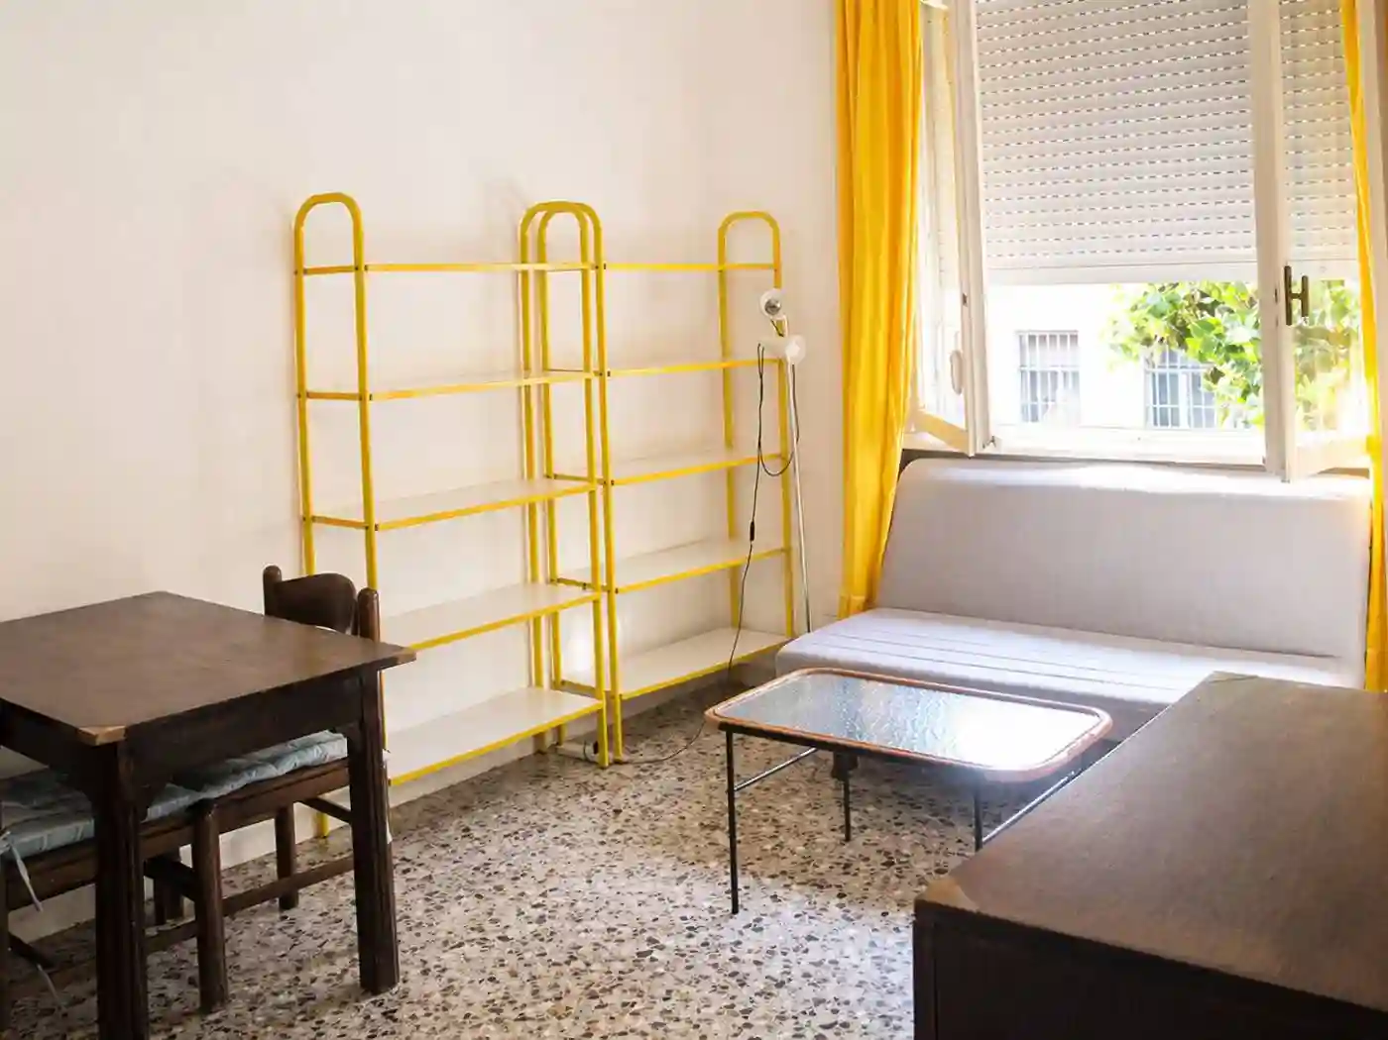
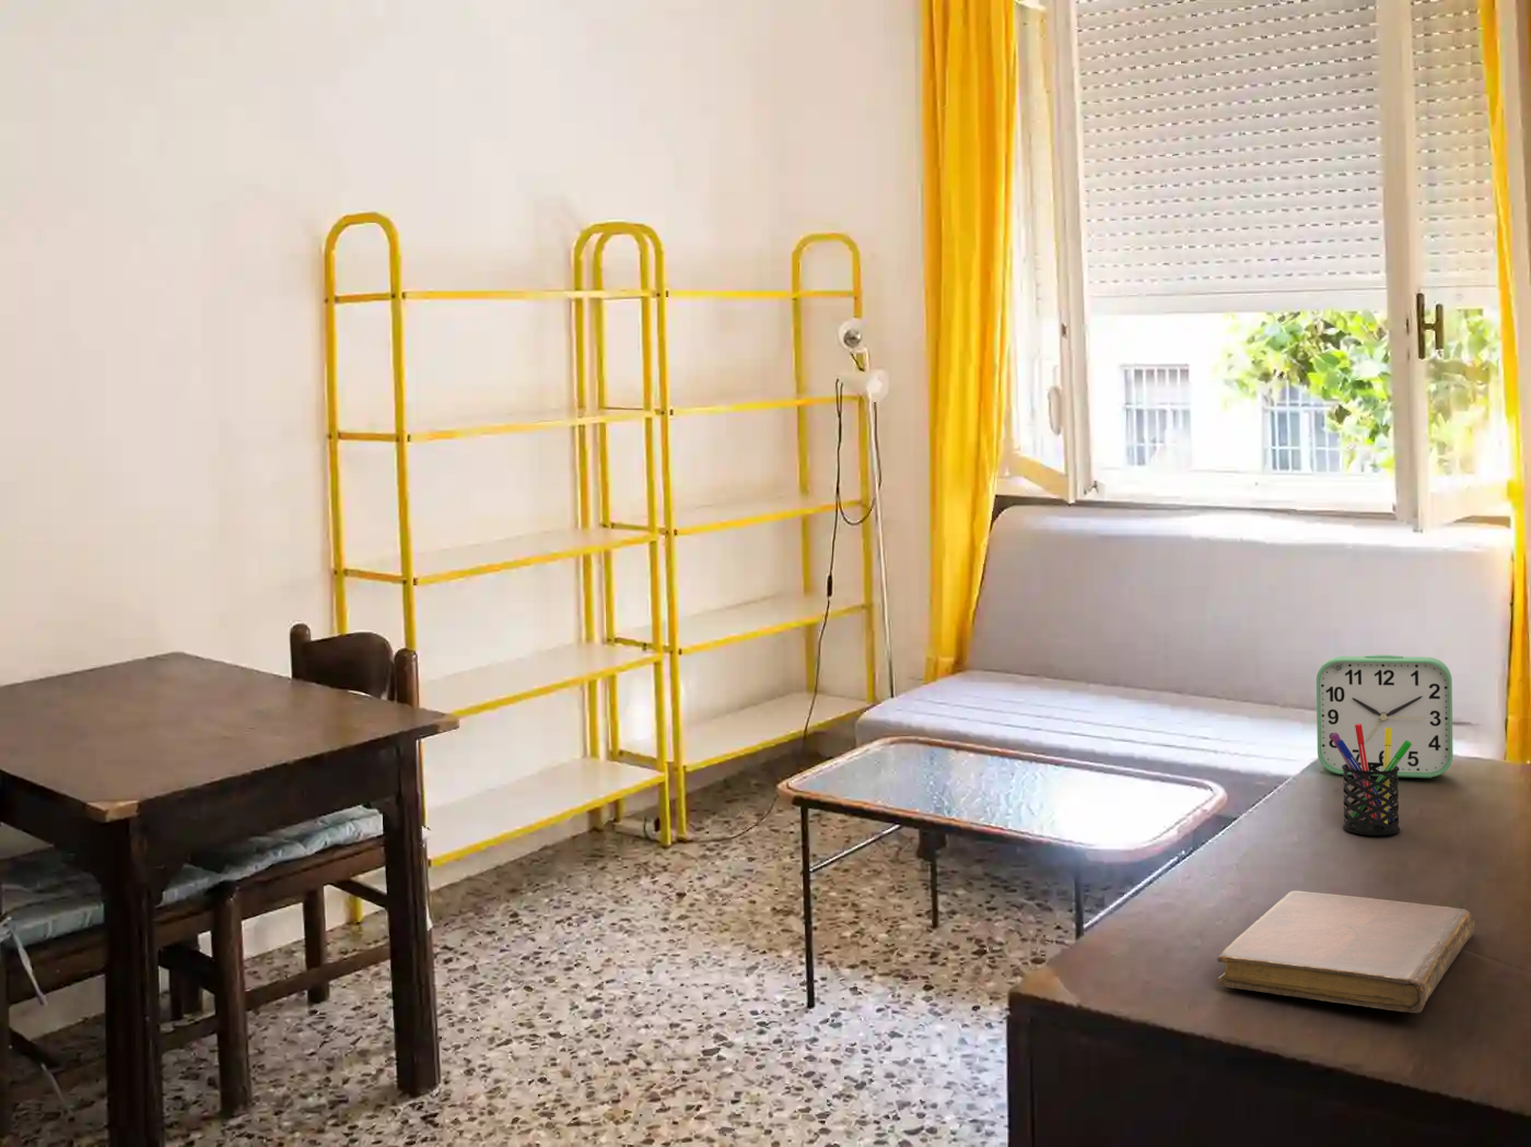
+ alarm clock (1384, 713)
+ pen holder (1374, 777)
+ notebook (1350, 945)
